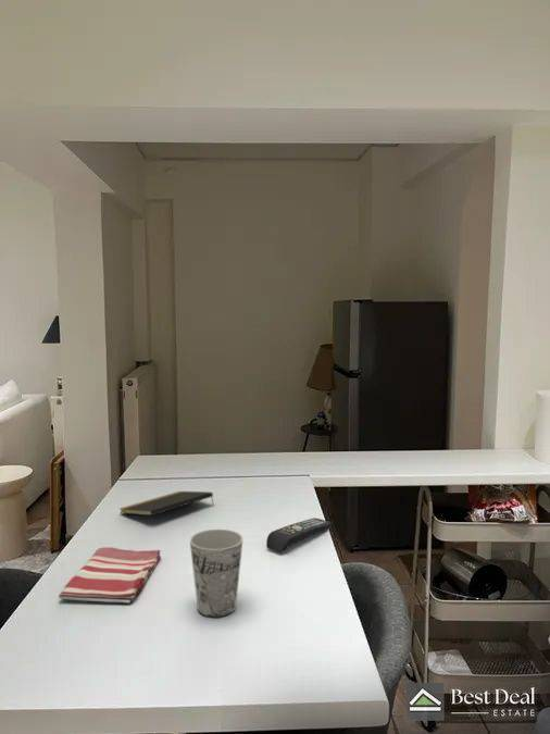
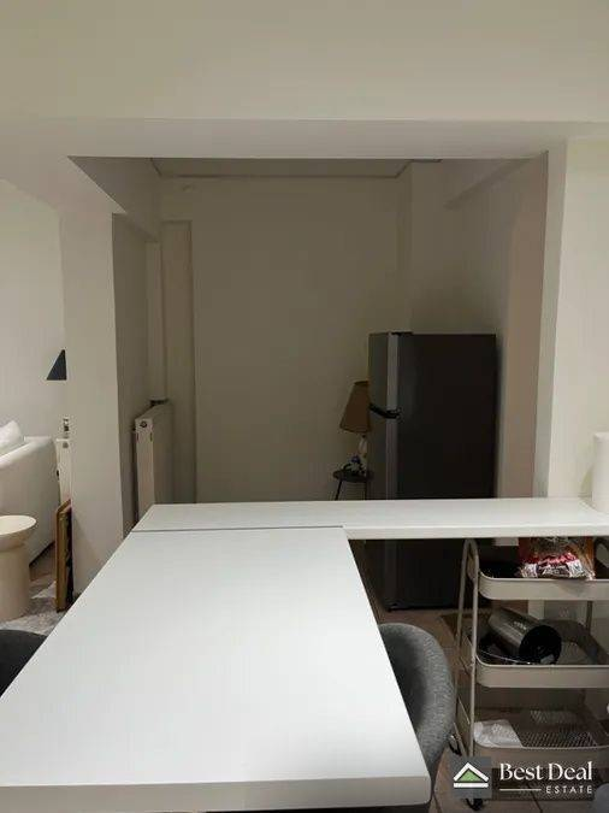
- dish towel (113, 572)
- notepad (166, 502)
- cup (216, 573)
- remote control (299, 532)
